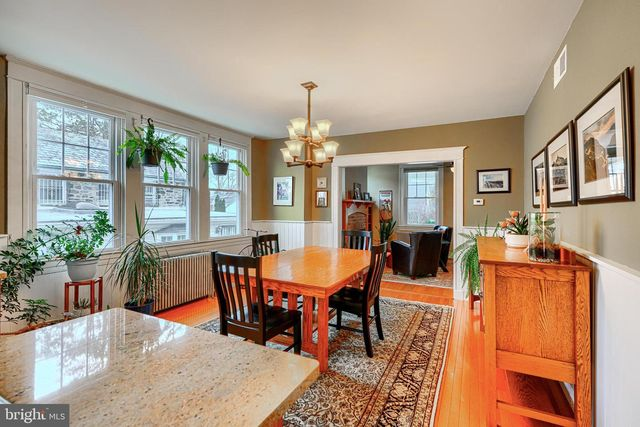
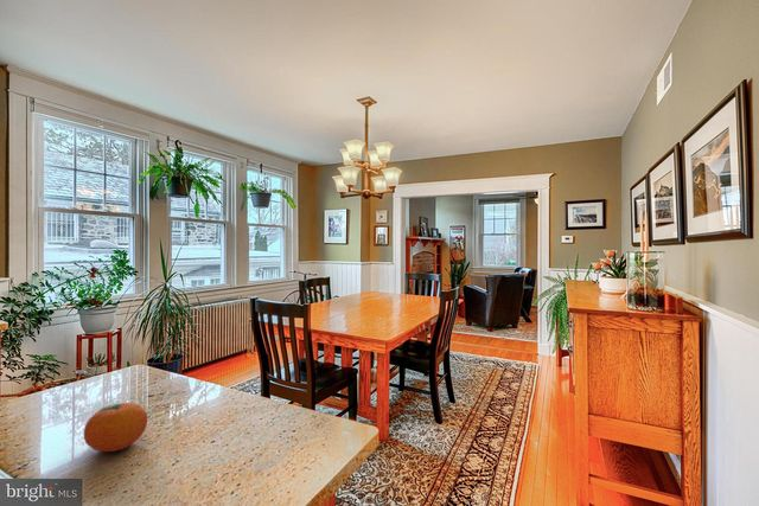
+ fruit (116, 425)
